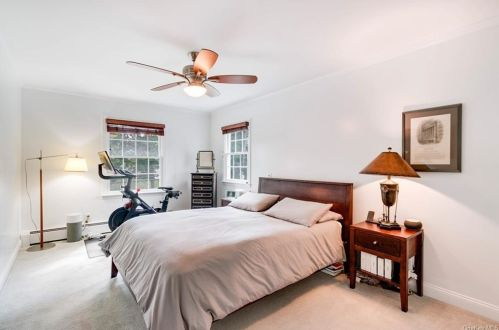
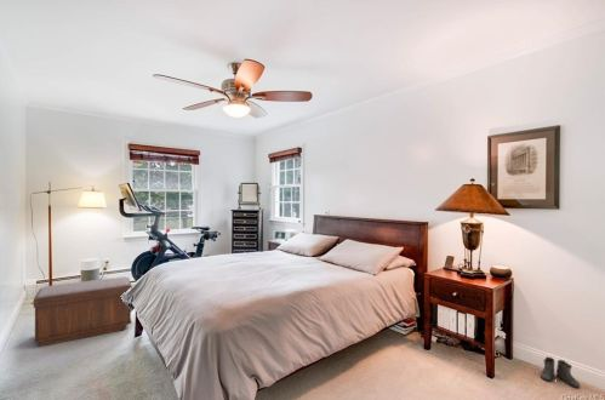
+ boots (557, 370)
+ bench (86, 307)
